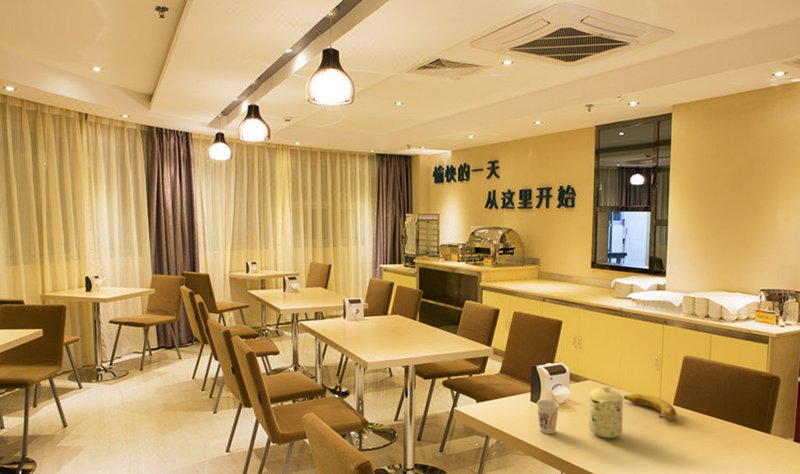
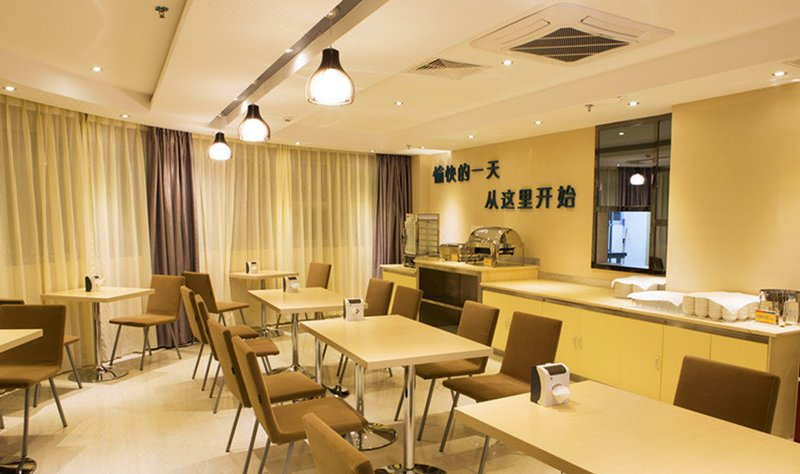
- cup (547, 417)
- banana (650, 406)
- mug (606, 410)
